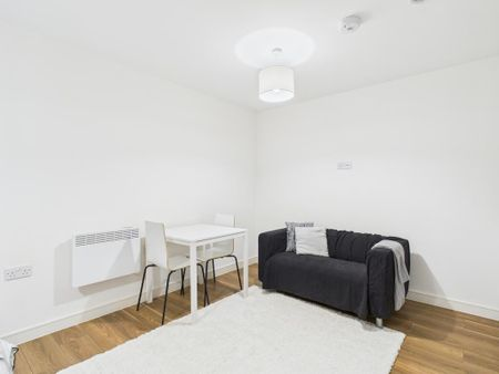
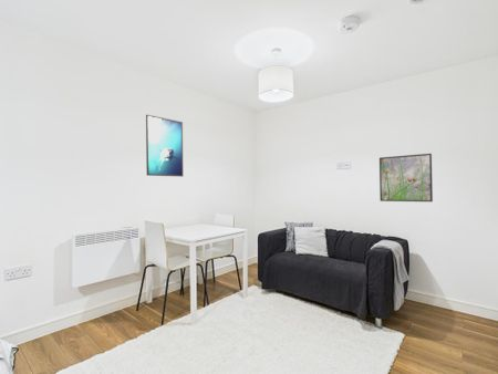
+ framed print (404, 178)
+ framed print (165, 147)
